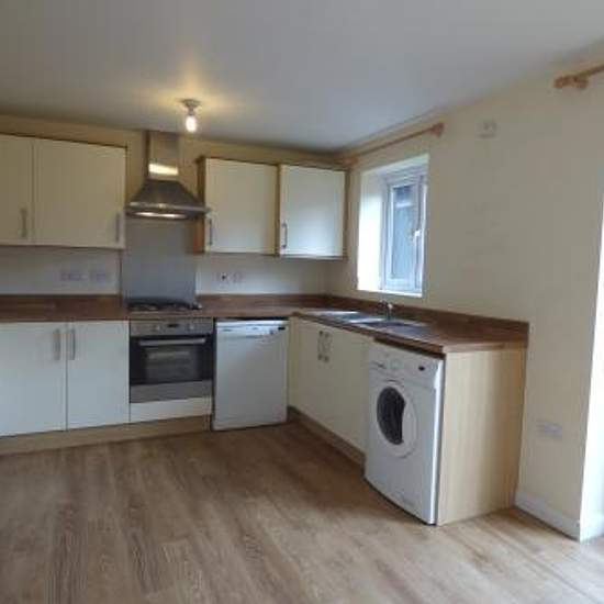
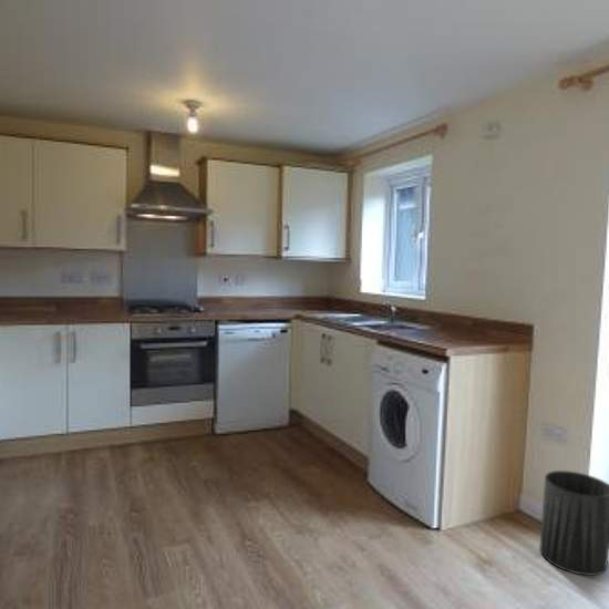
+ trash can (575, 520)
